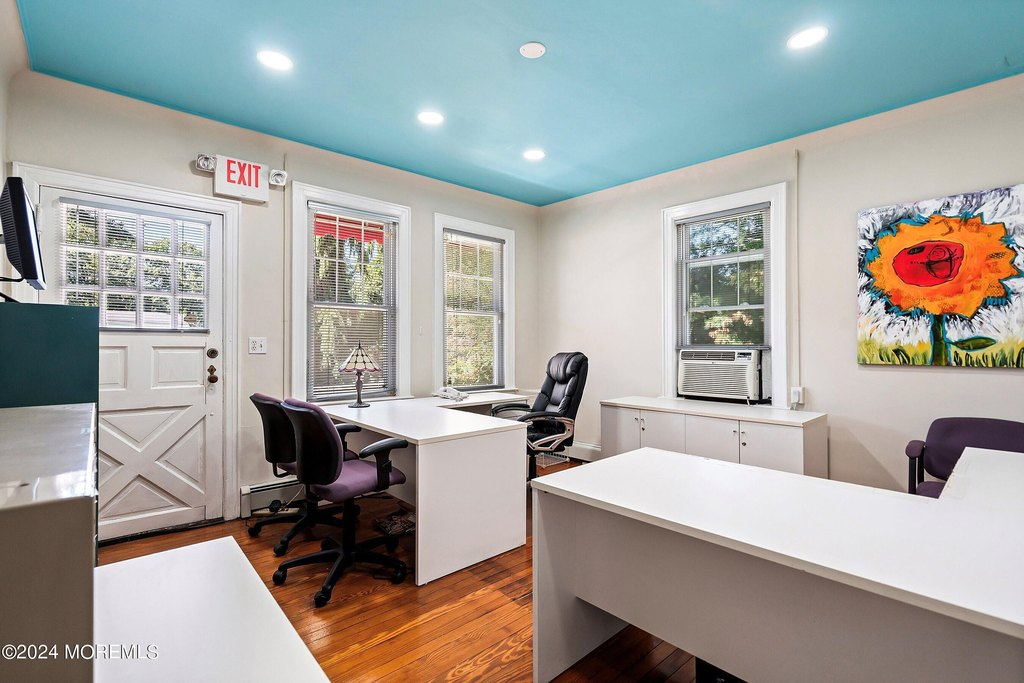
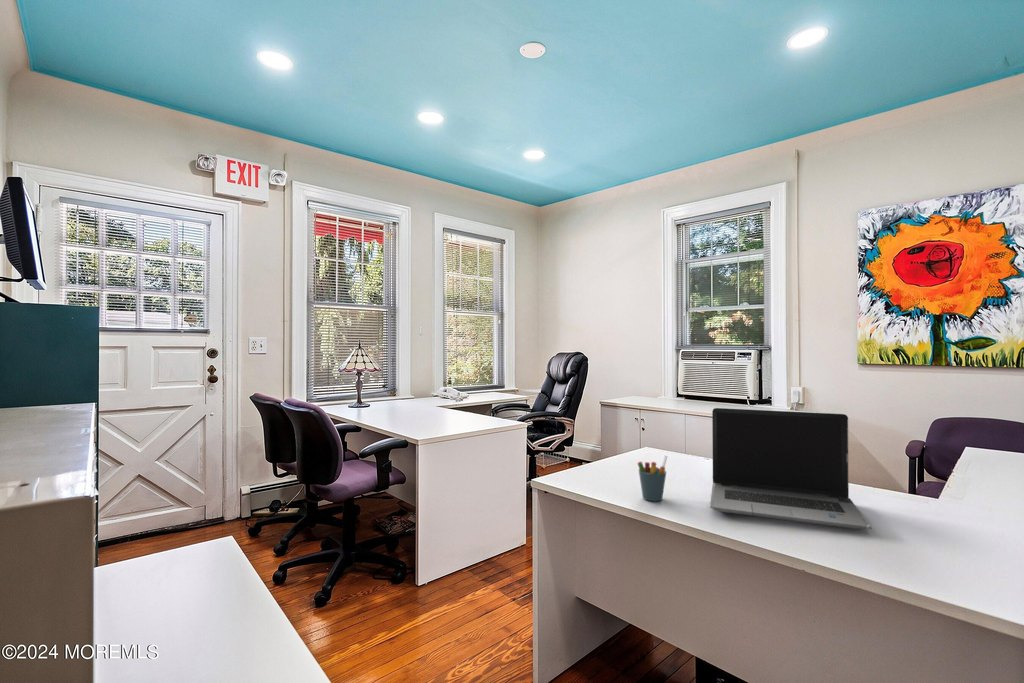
+ pen holder (652, 477)
+ laptop computer (781, 462)
